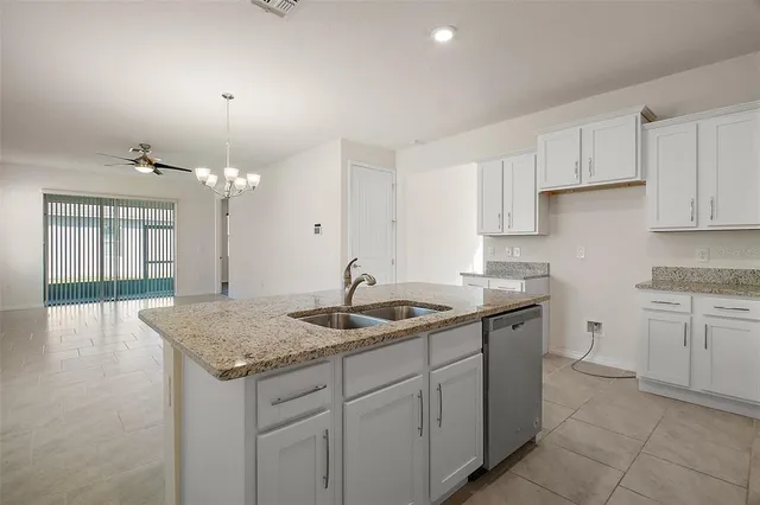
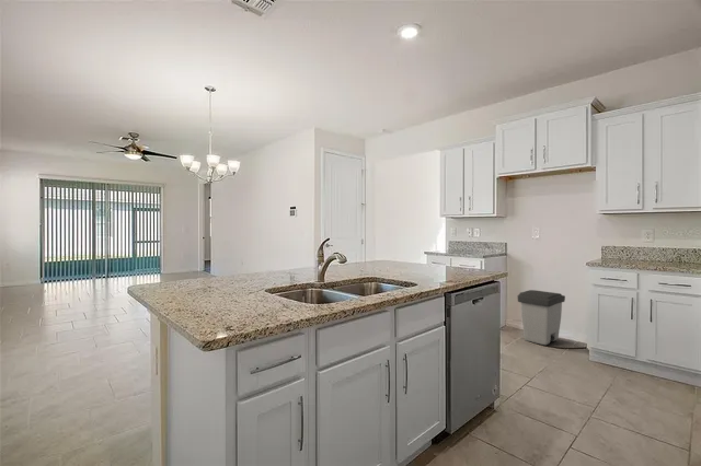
+ trash can (540, 316)
